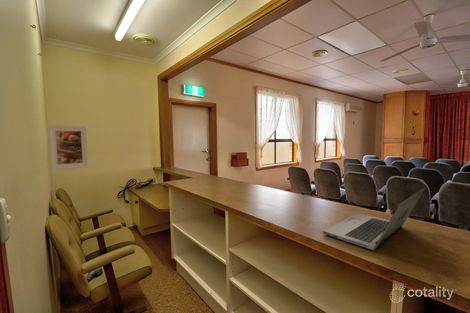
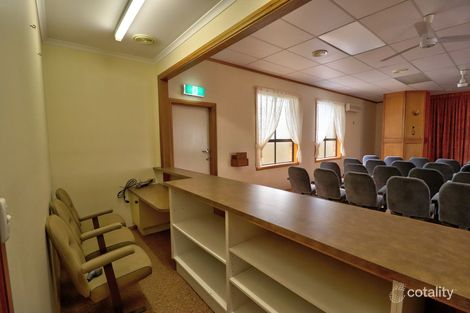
- laptop (372, 216)
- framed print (69, 147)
